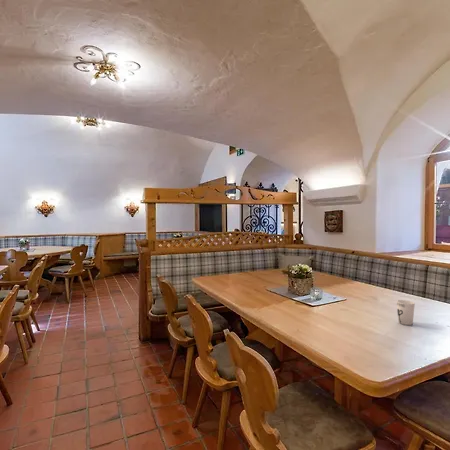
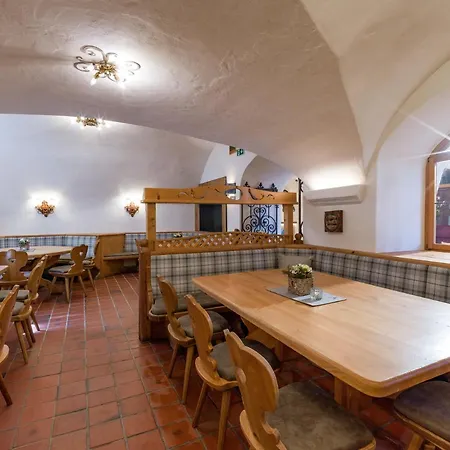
- cup (405, 312)
